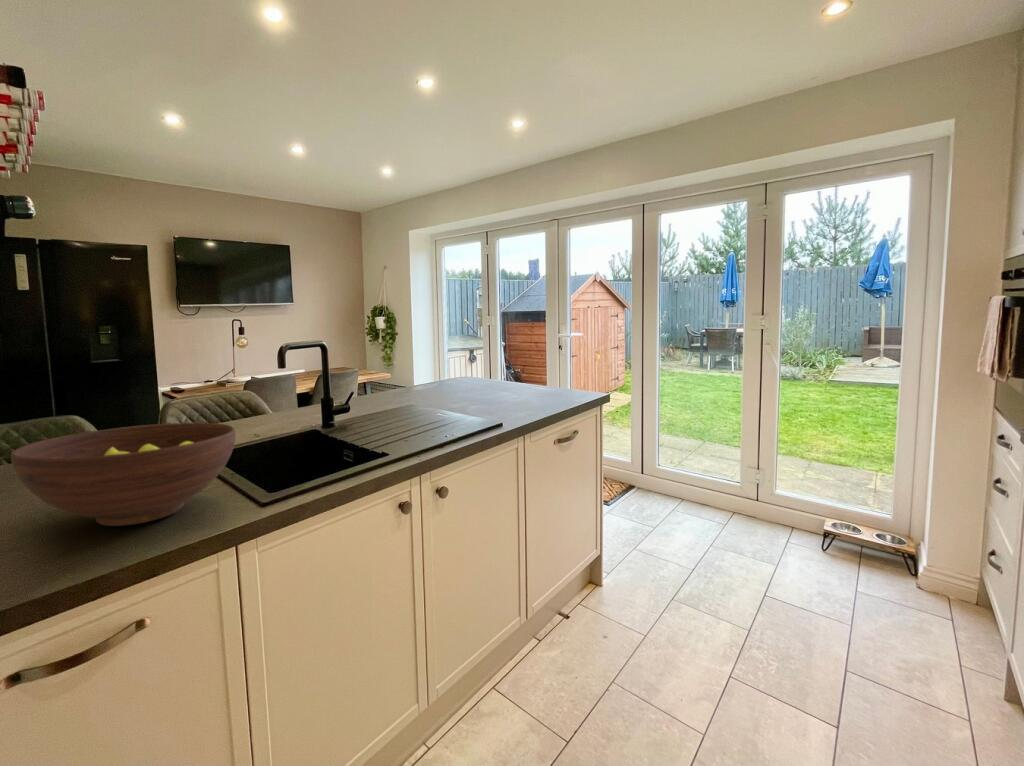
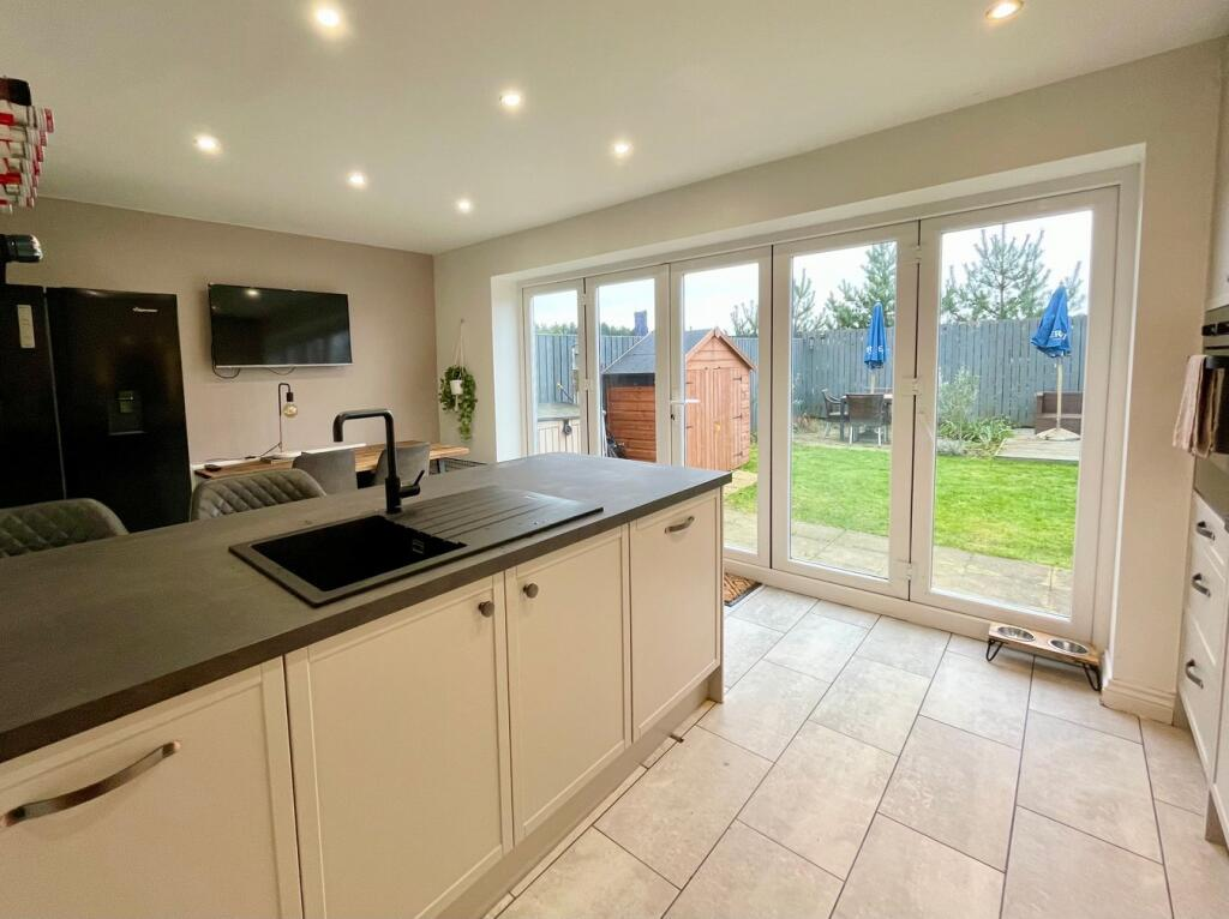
- fruit bowl (138, 476)
